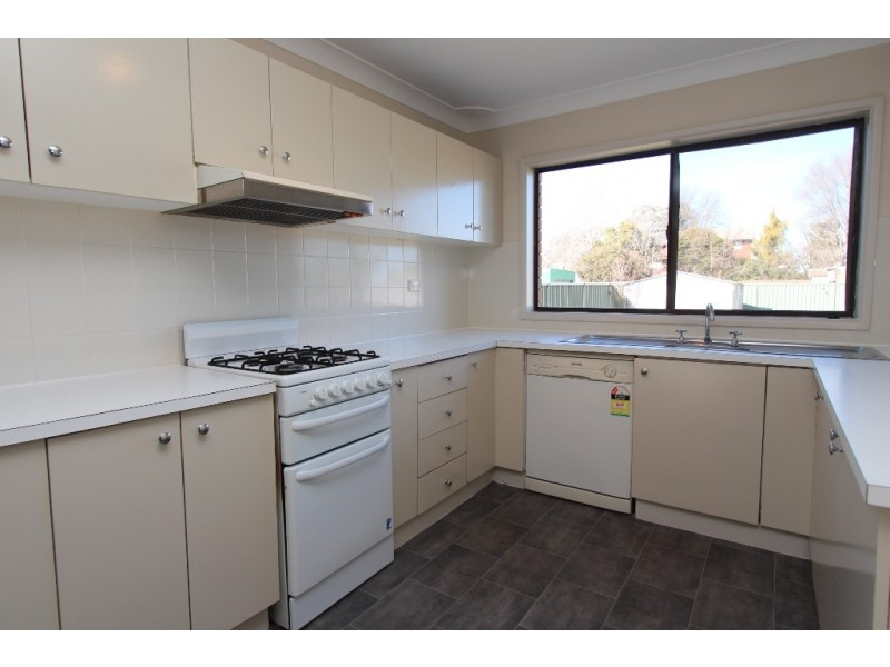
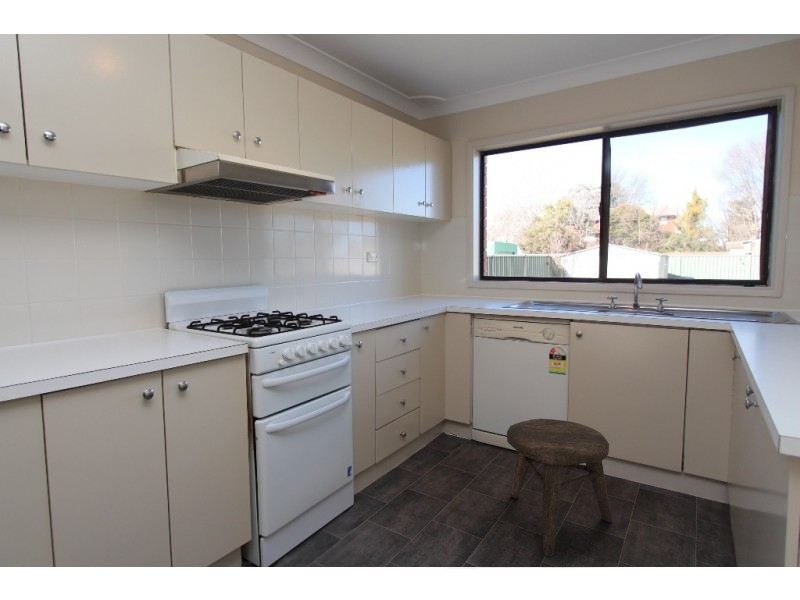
+ stool (560, 477)
